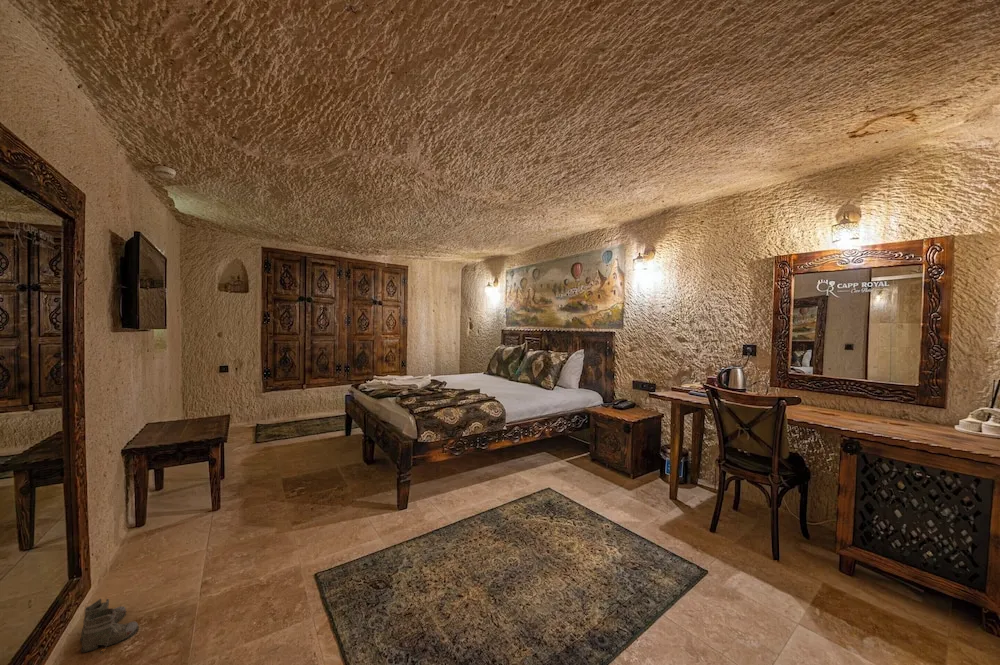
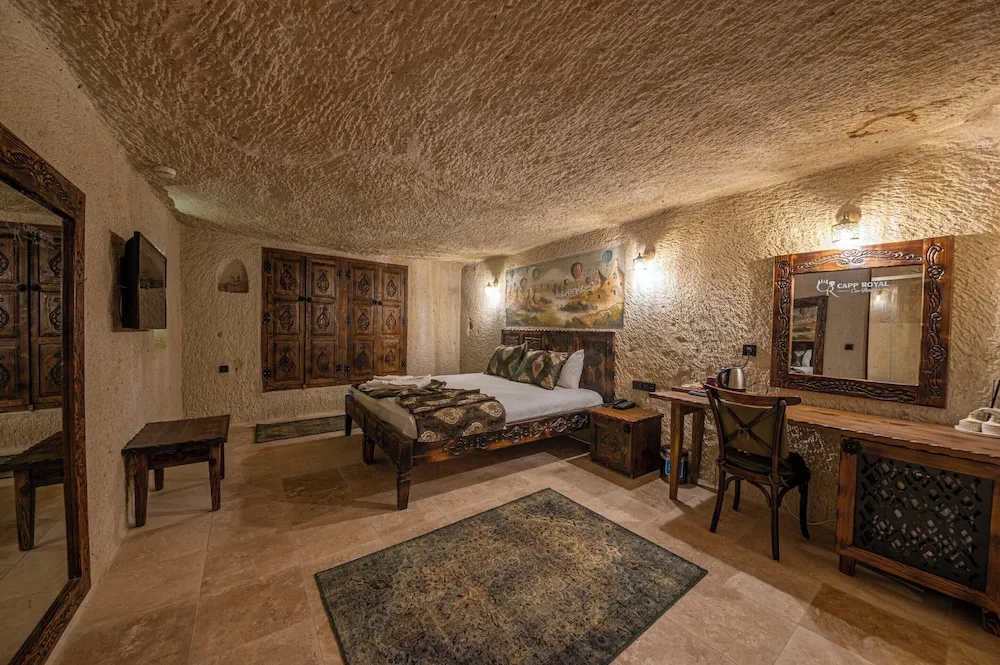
- boots (108, 619)
